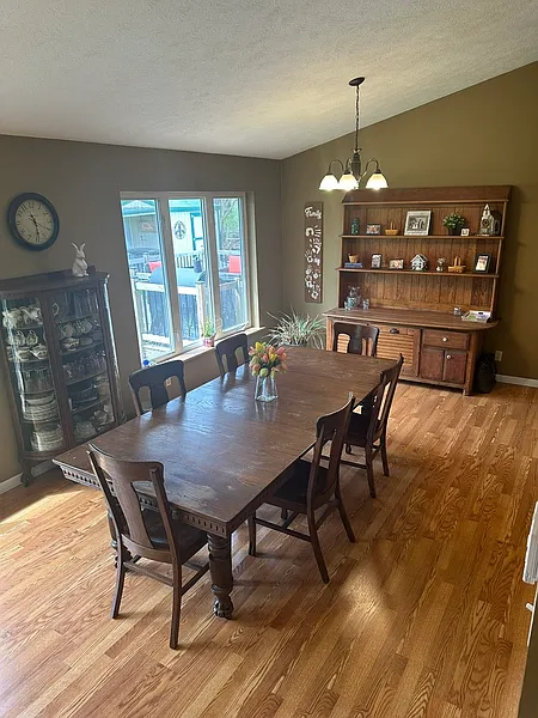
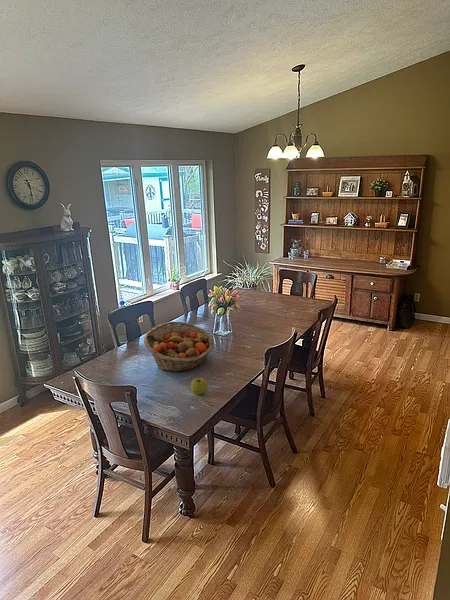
+ fruit basket (179, 345)
+ apple (199, 386)
